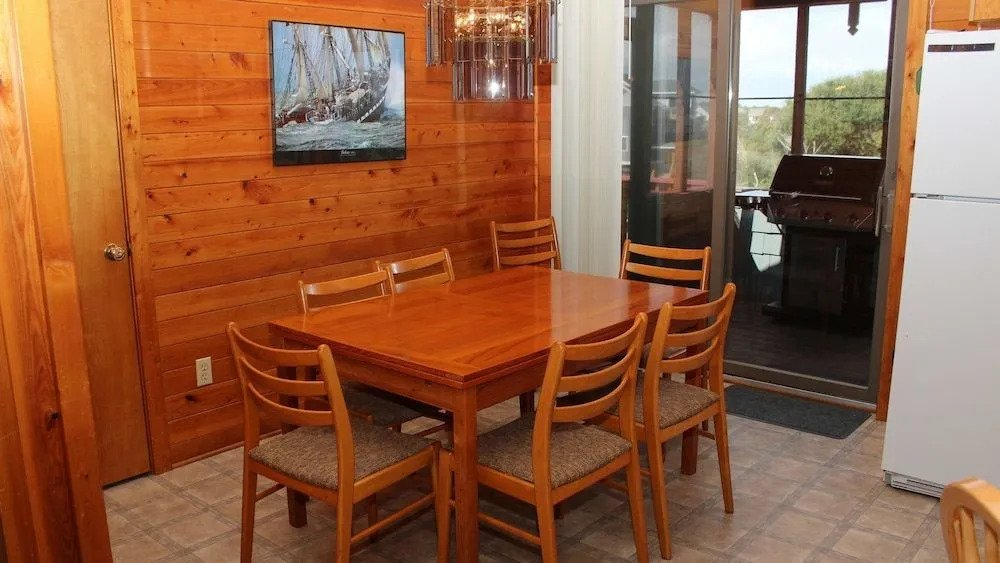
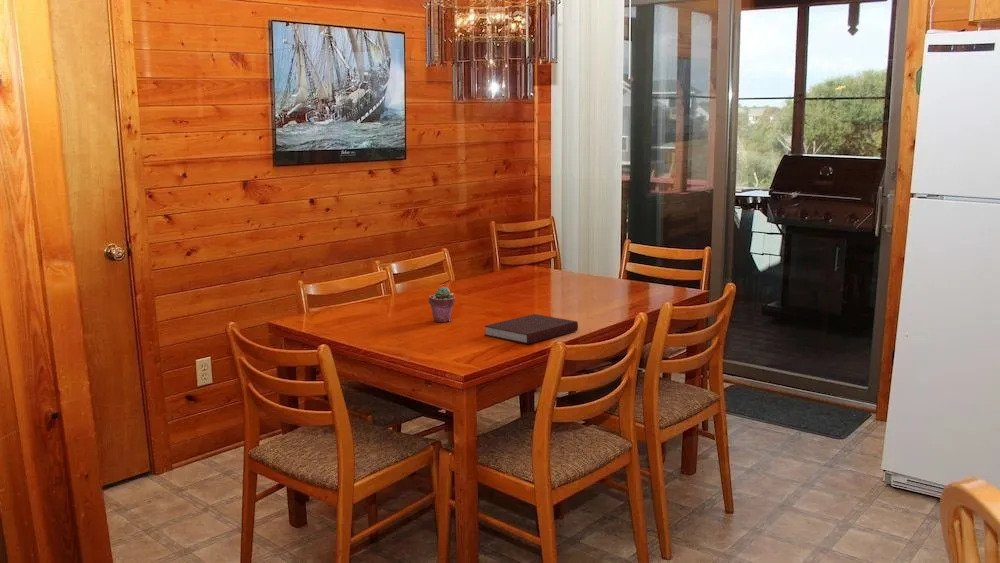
+ notebook (531, 328)
+ potted succulent (442, 303)
